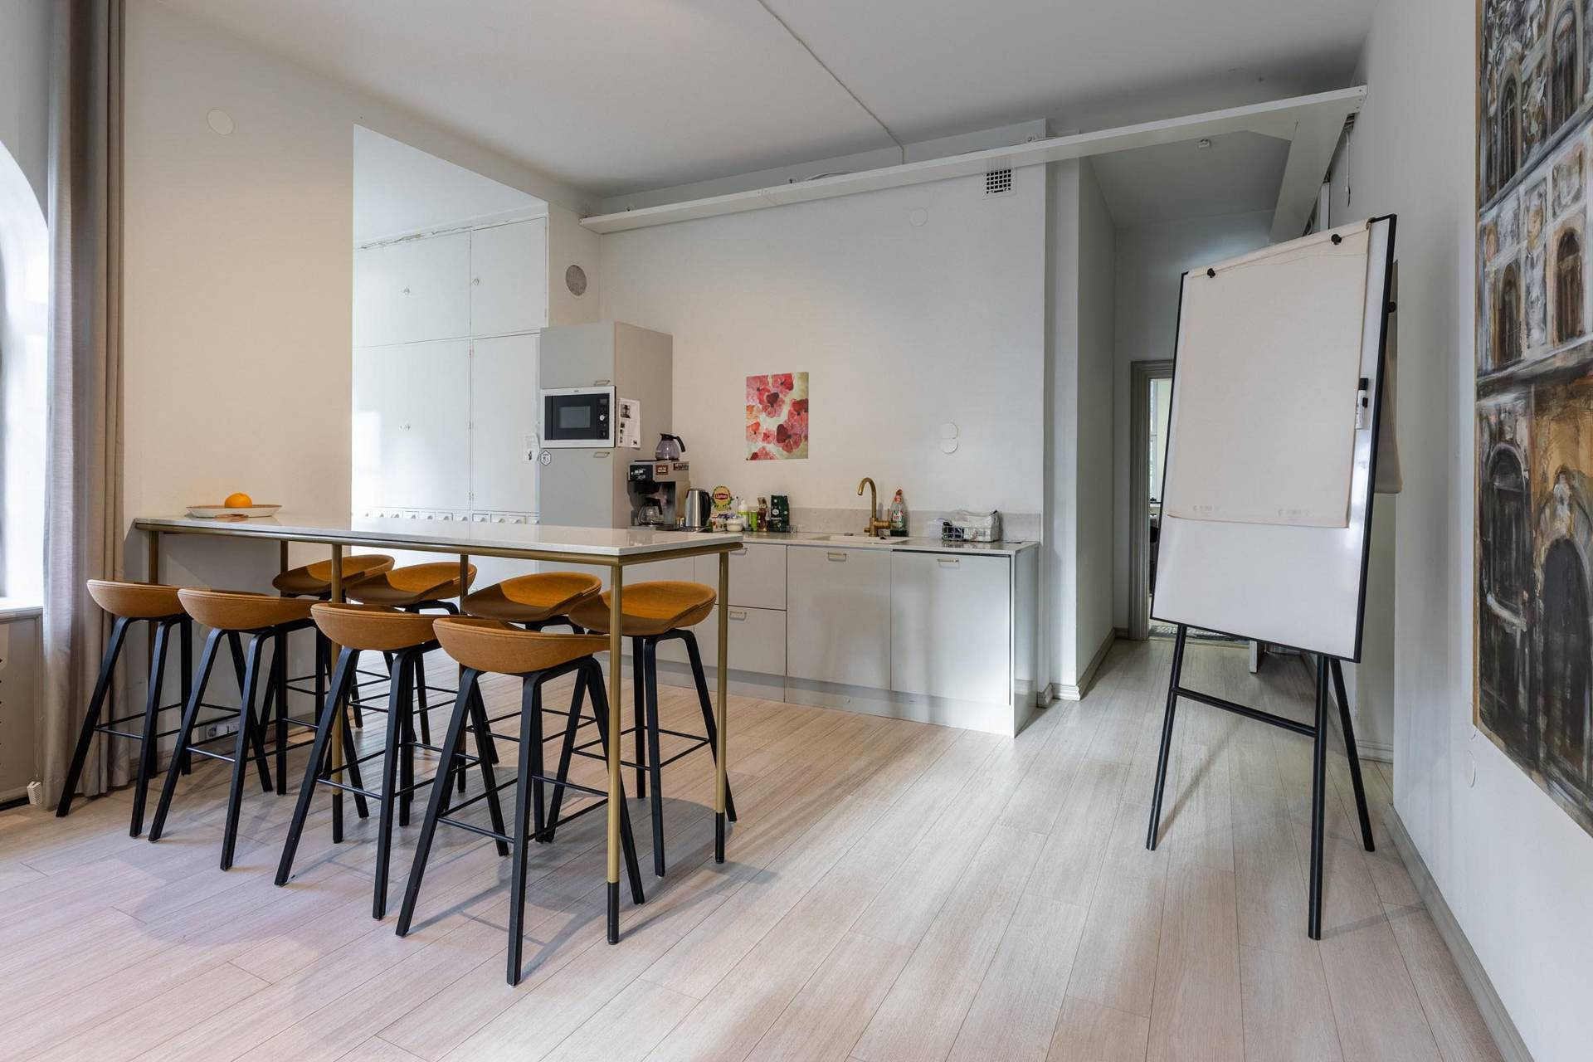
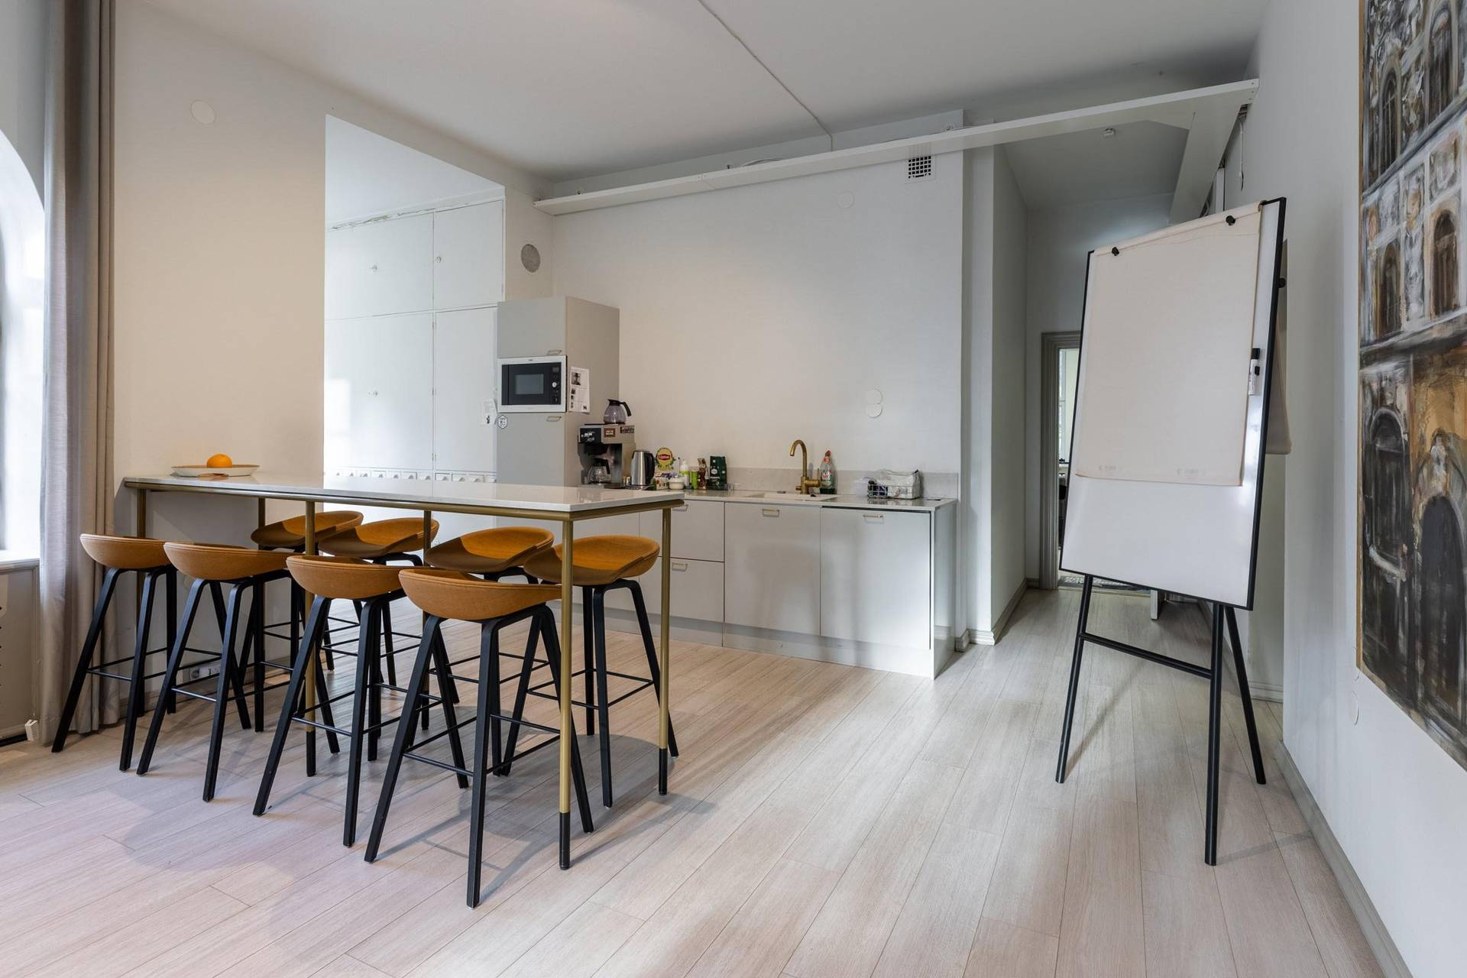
- wall art (776, 416)
